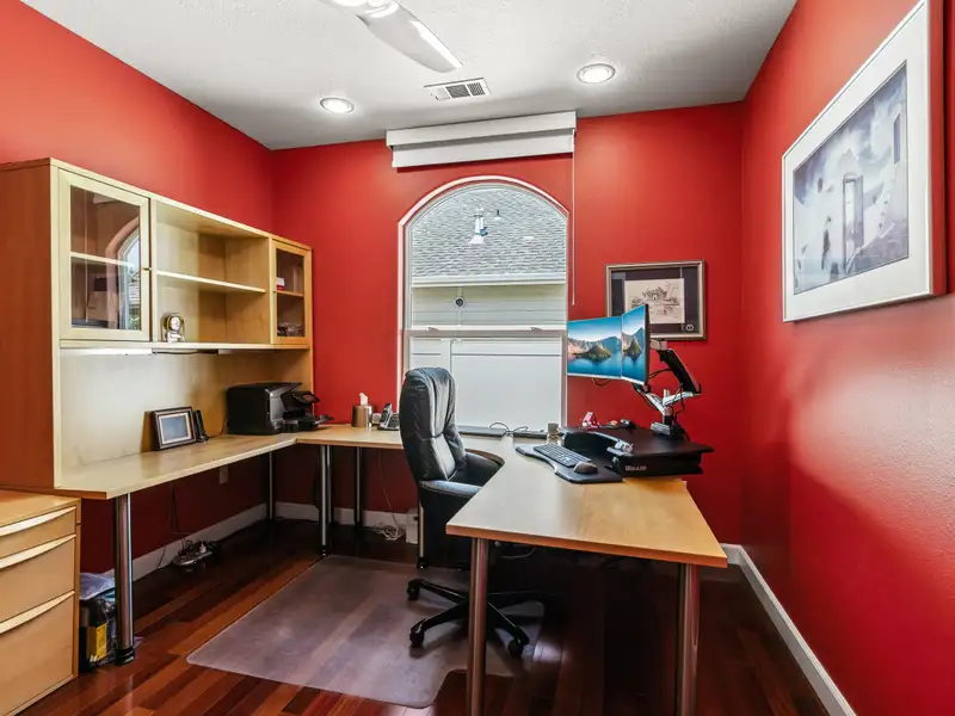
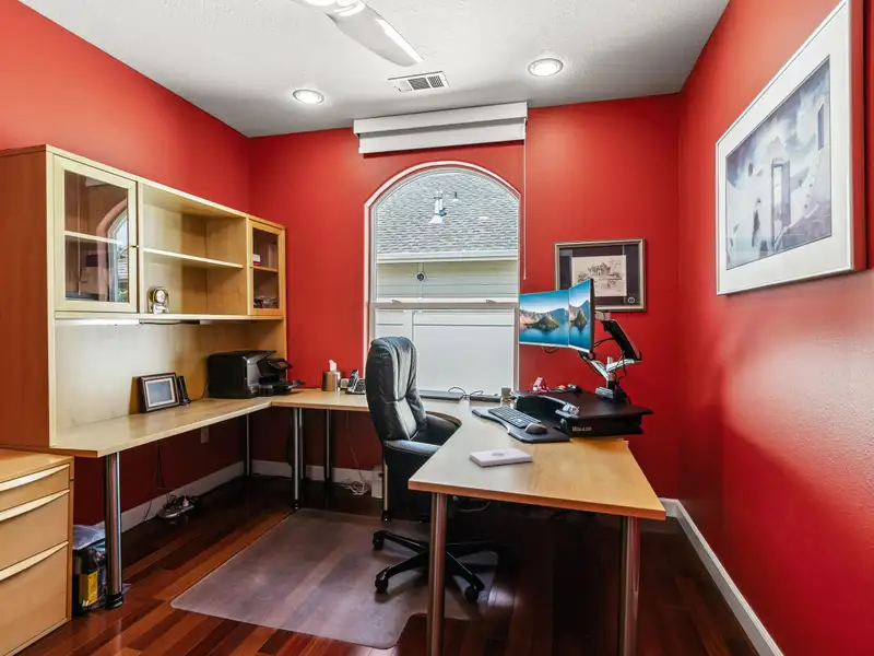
+ notepad (499, 456)
